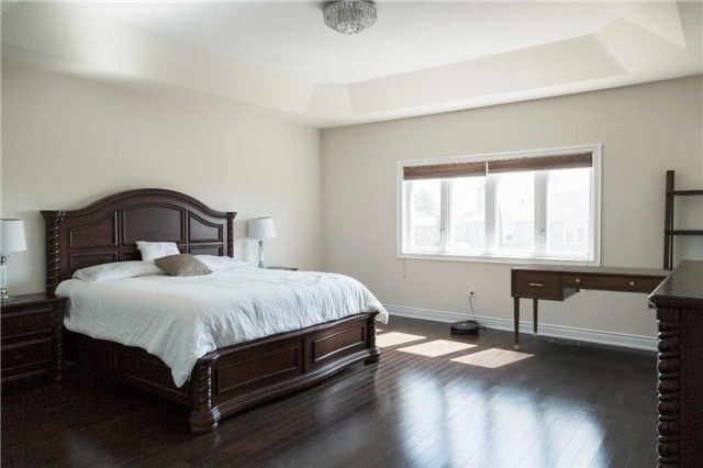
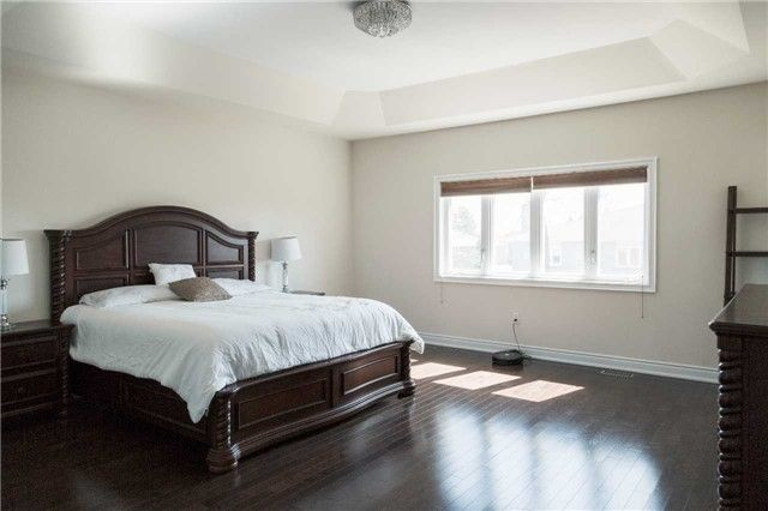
- desk (610, 290)
